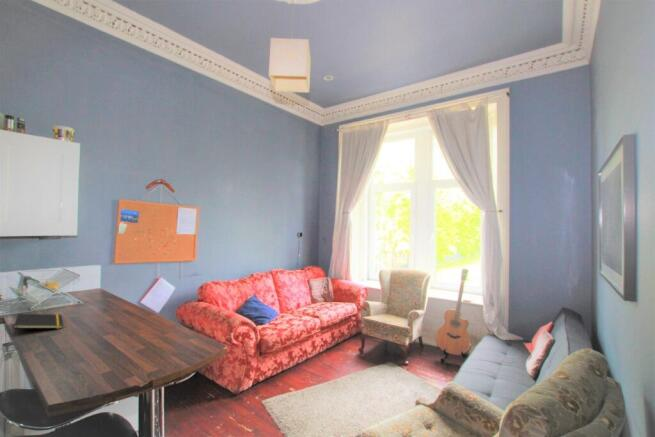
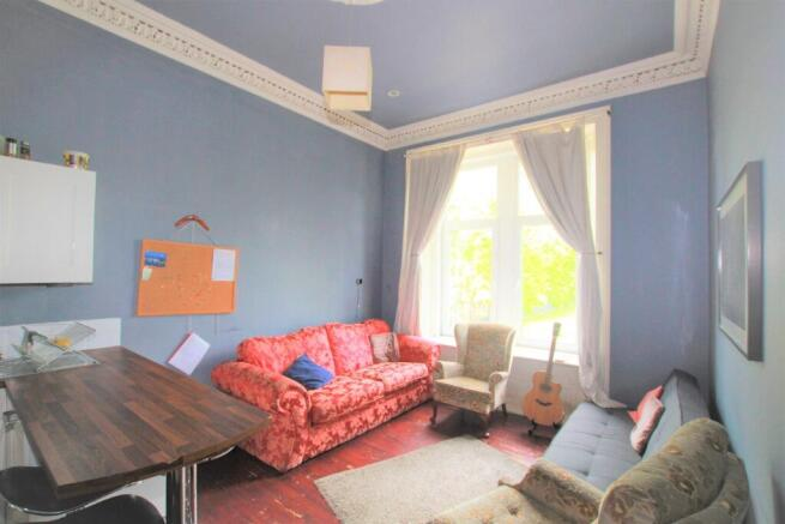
- notepad (39, 320)
